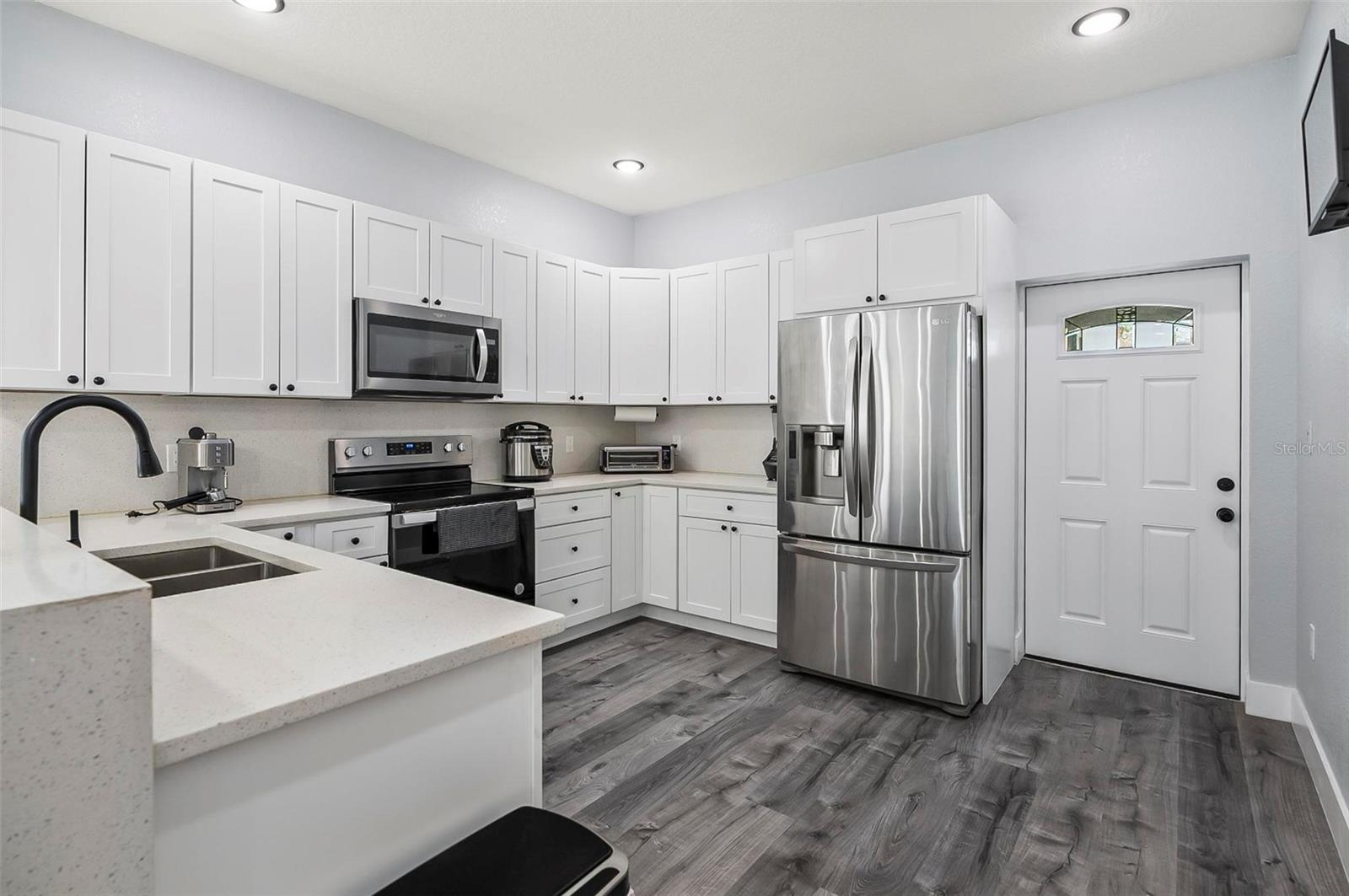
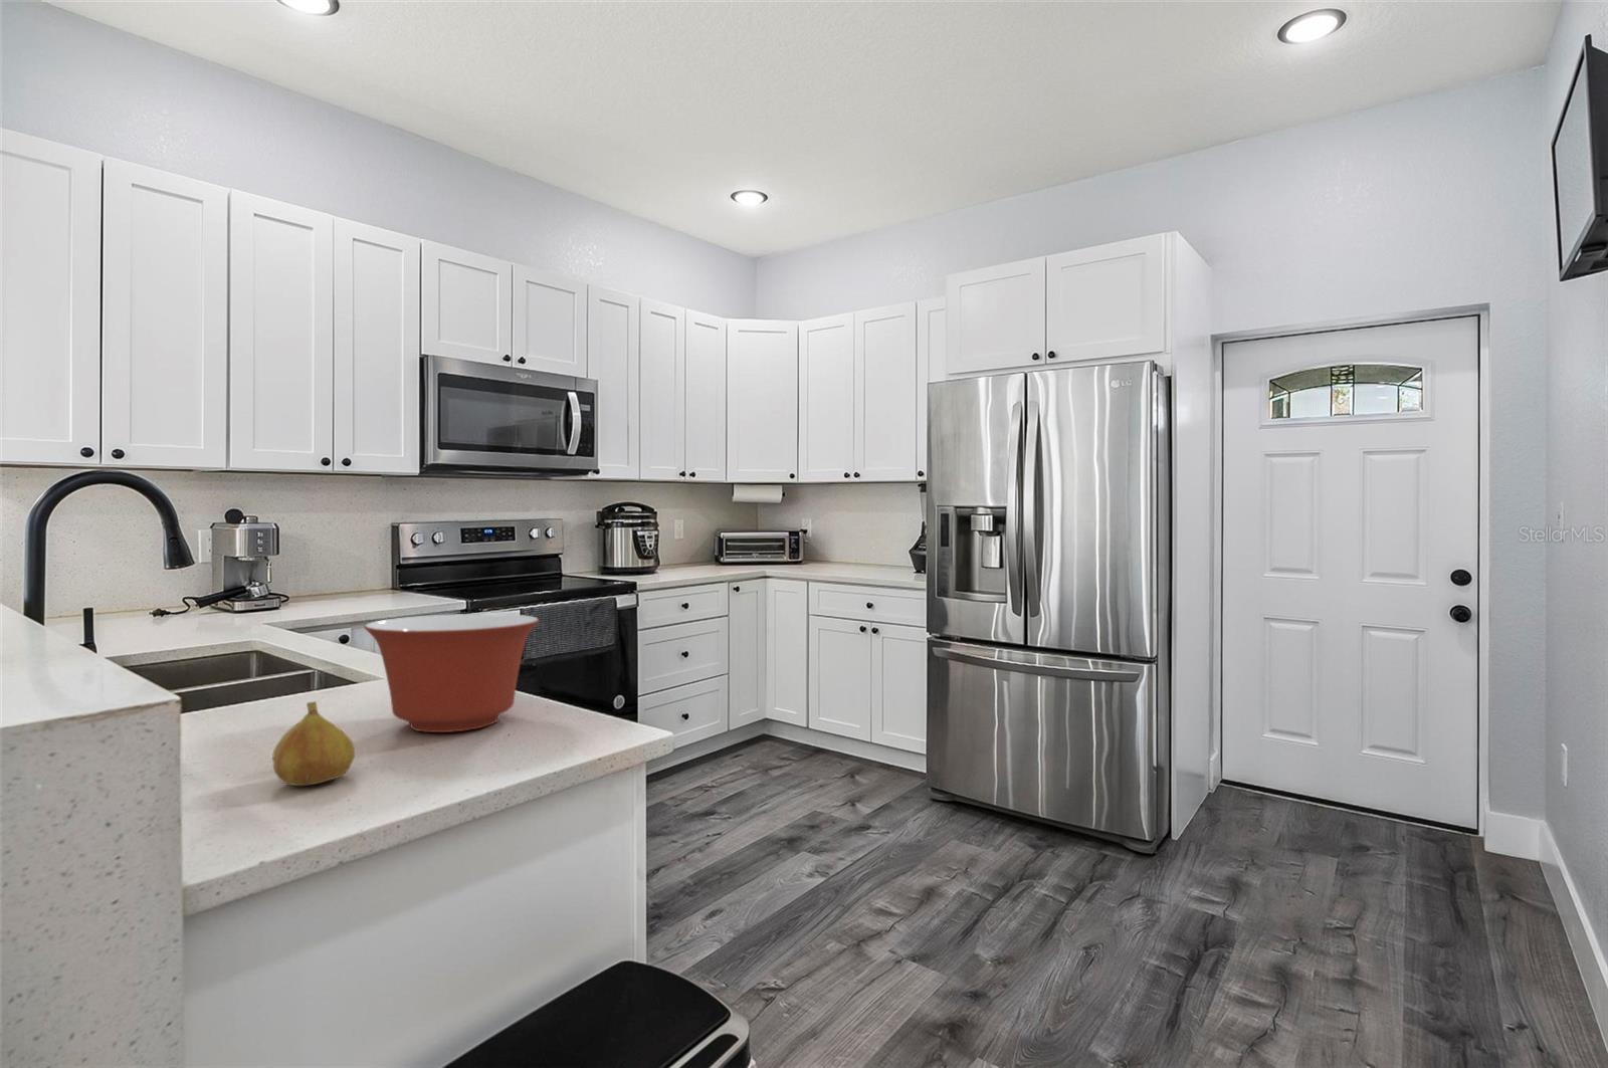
+ mixing bowl (454, 672)
+ fruit (312, 740)
